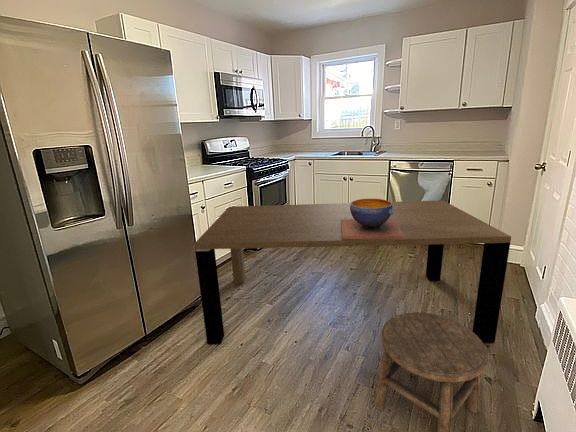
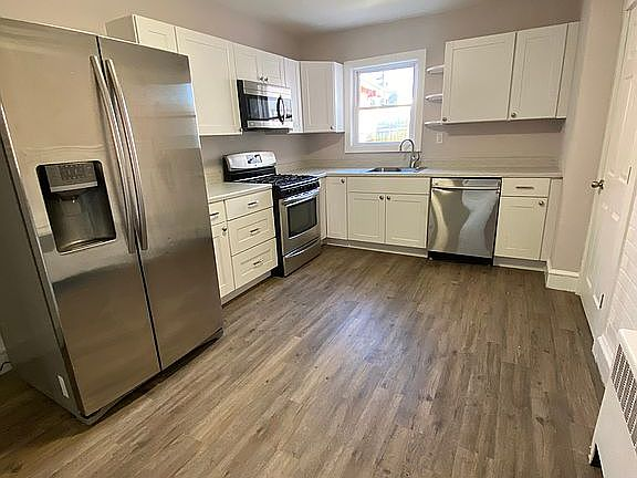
- decorative bowl (370, 216)
- dining table (339, 245)
- stool (428, 373)
